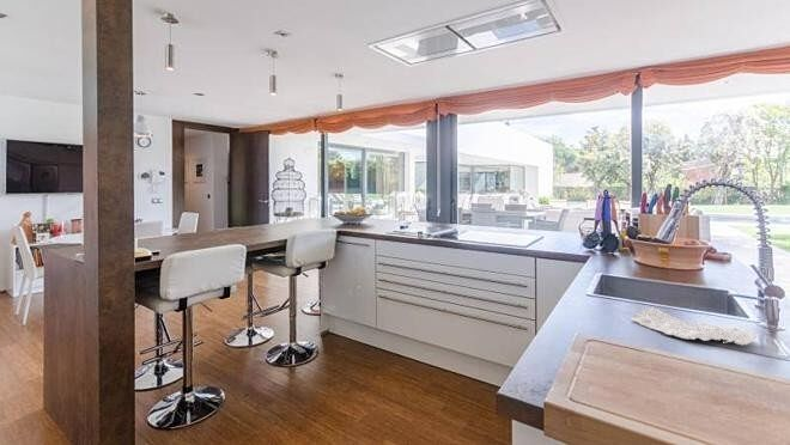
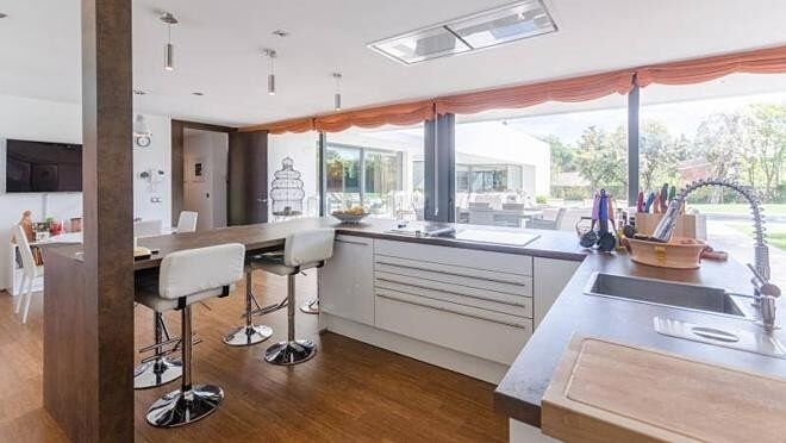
- dishrag (688, 324)
